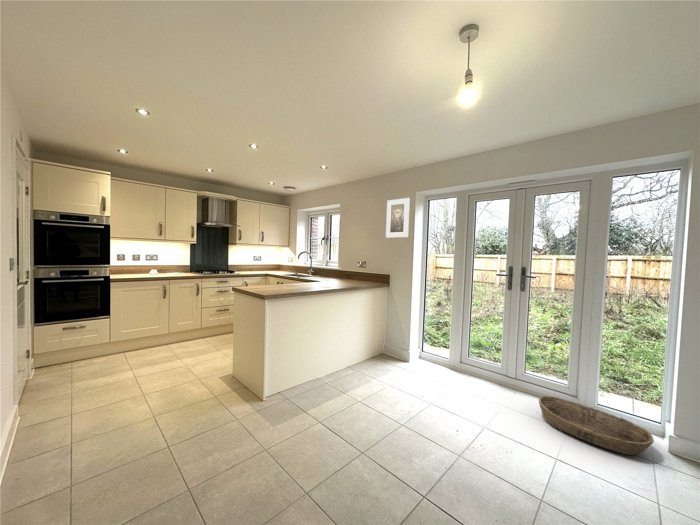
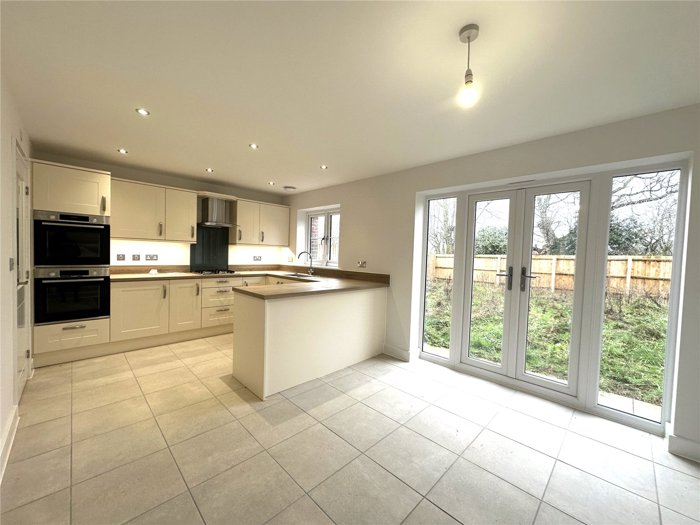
- basket (589, 424)
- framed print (397, 218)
